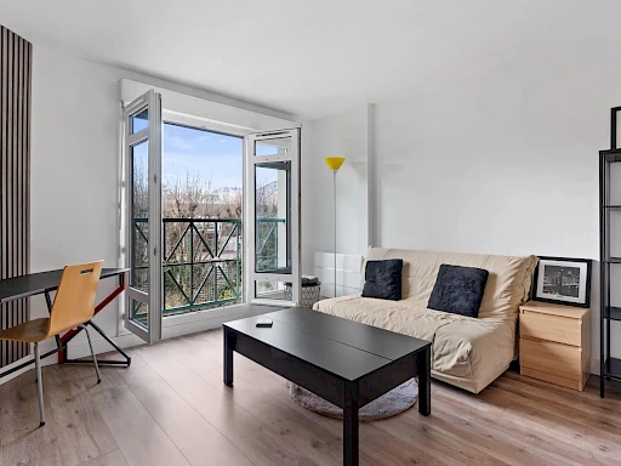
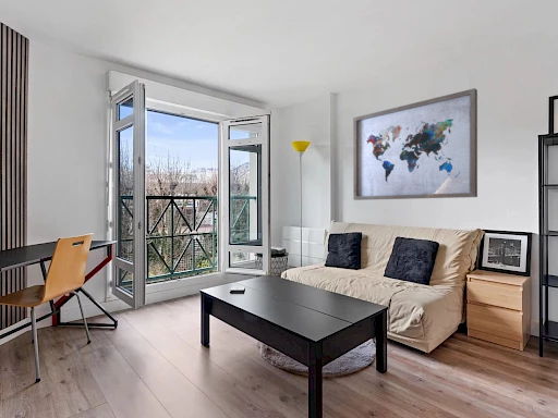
+ wall art (407, 151)
